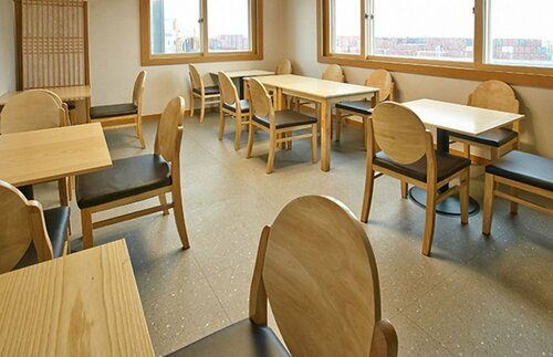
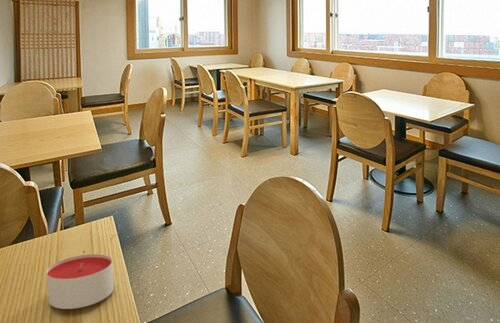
+ candle (81, 278)
